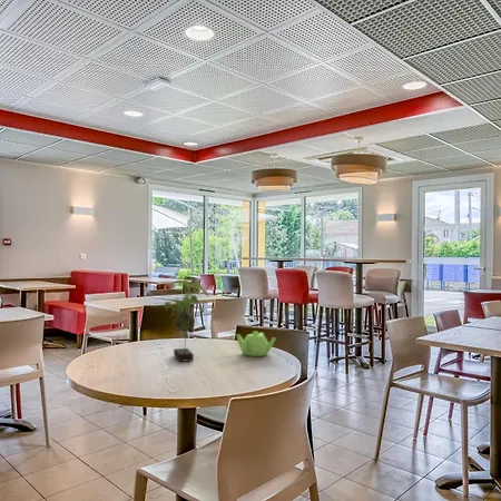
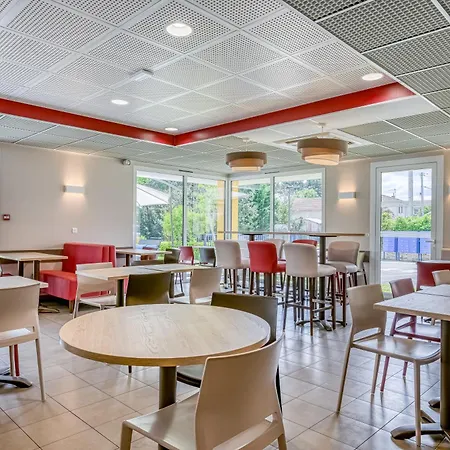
- teapot (255, 342)
- plant (185, 314)
